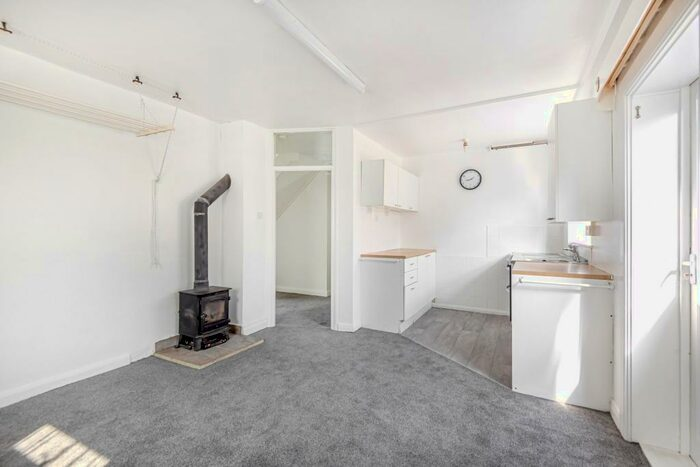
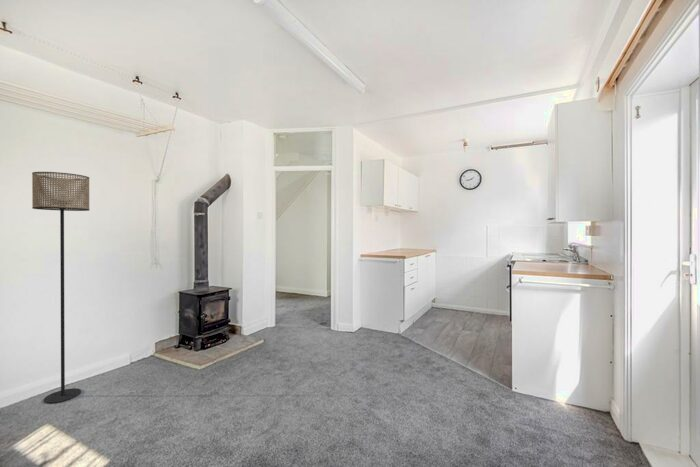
+ floor lamp (62, 286)
